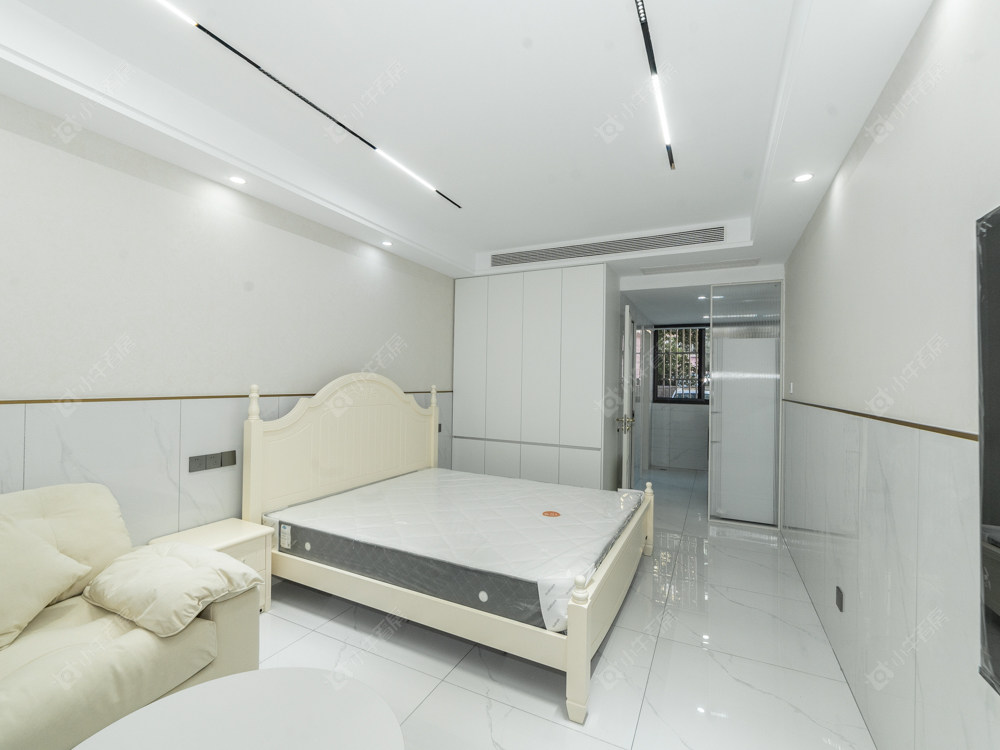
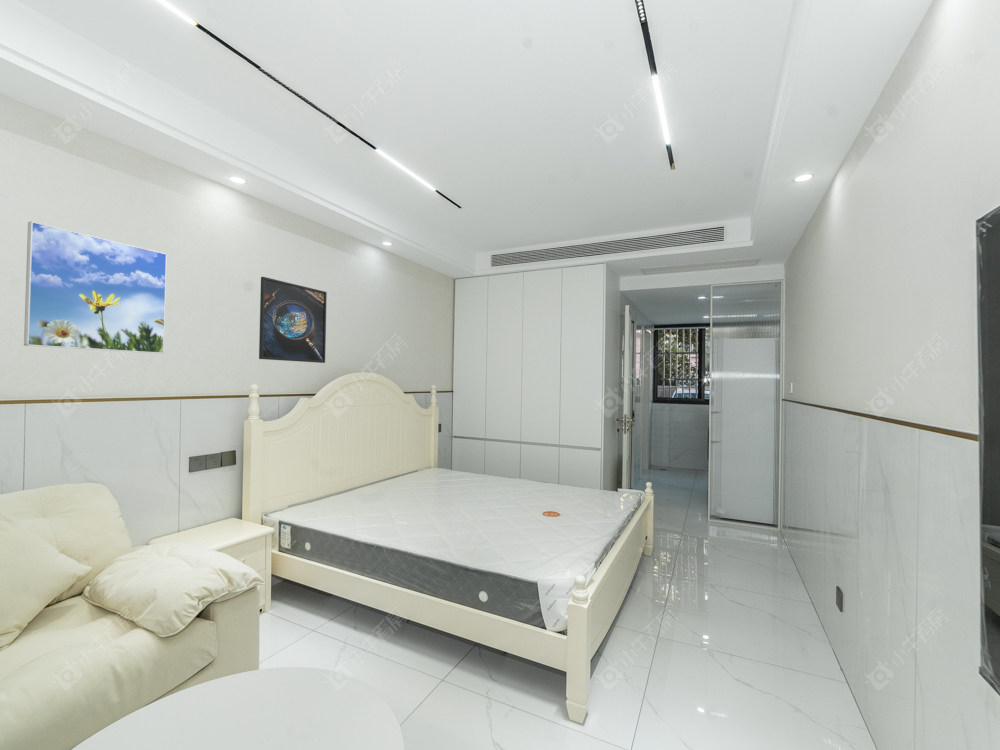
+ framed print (295, 322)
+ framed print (103, 294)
